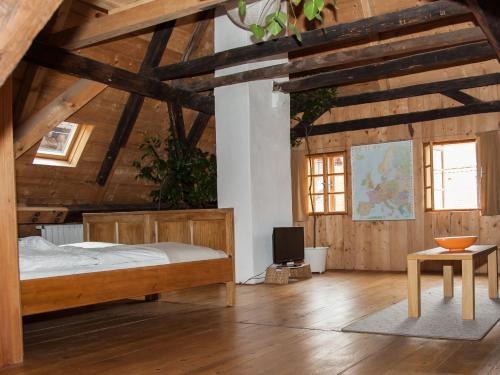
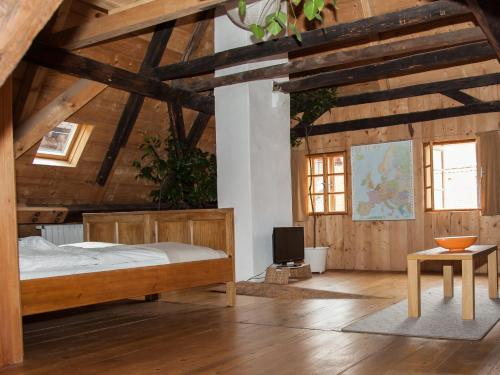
+ rug (295, 293)
